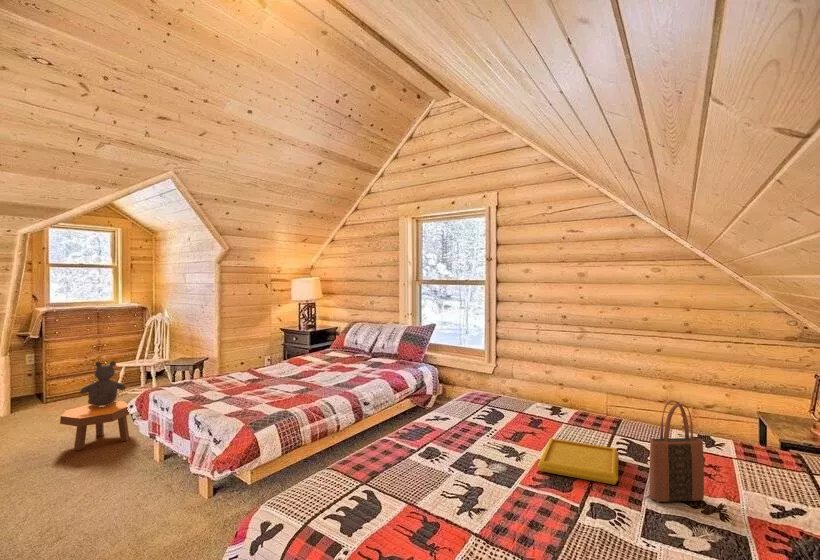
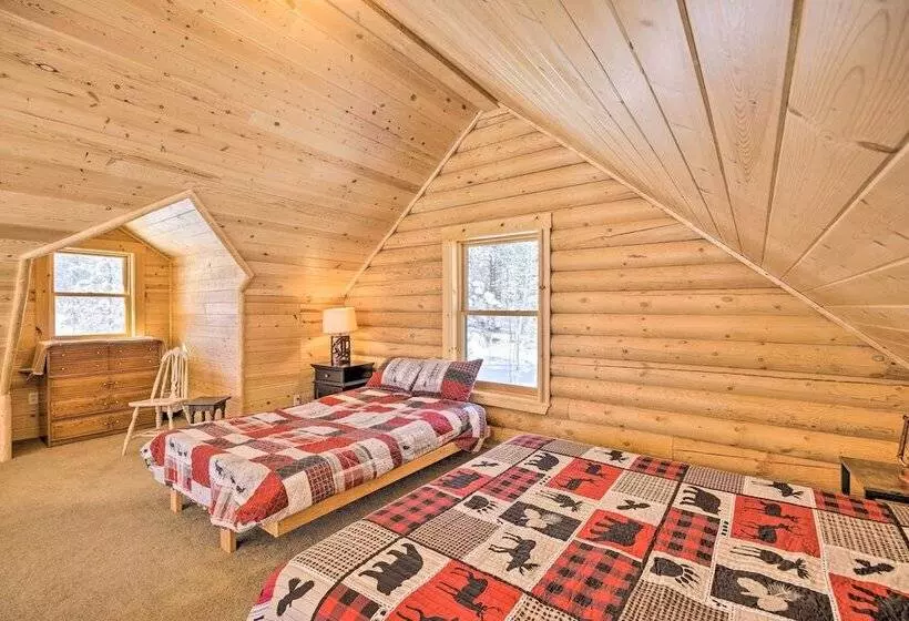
- footstool (96, 425)
- serving tray (579, 459)
- tote bag (676, 450)
- teddy bear (102, 384)
